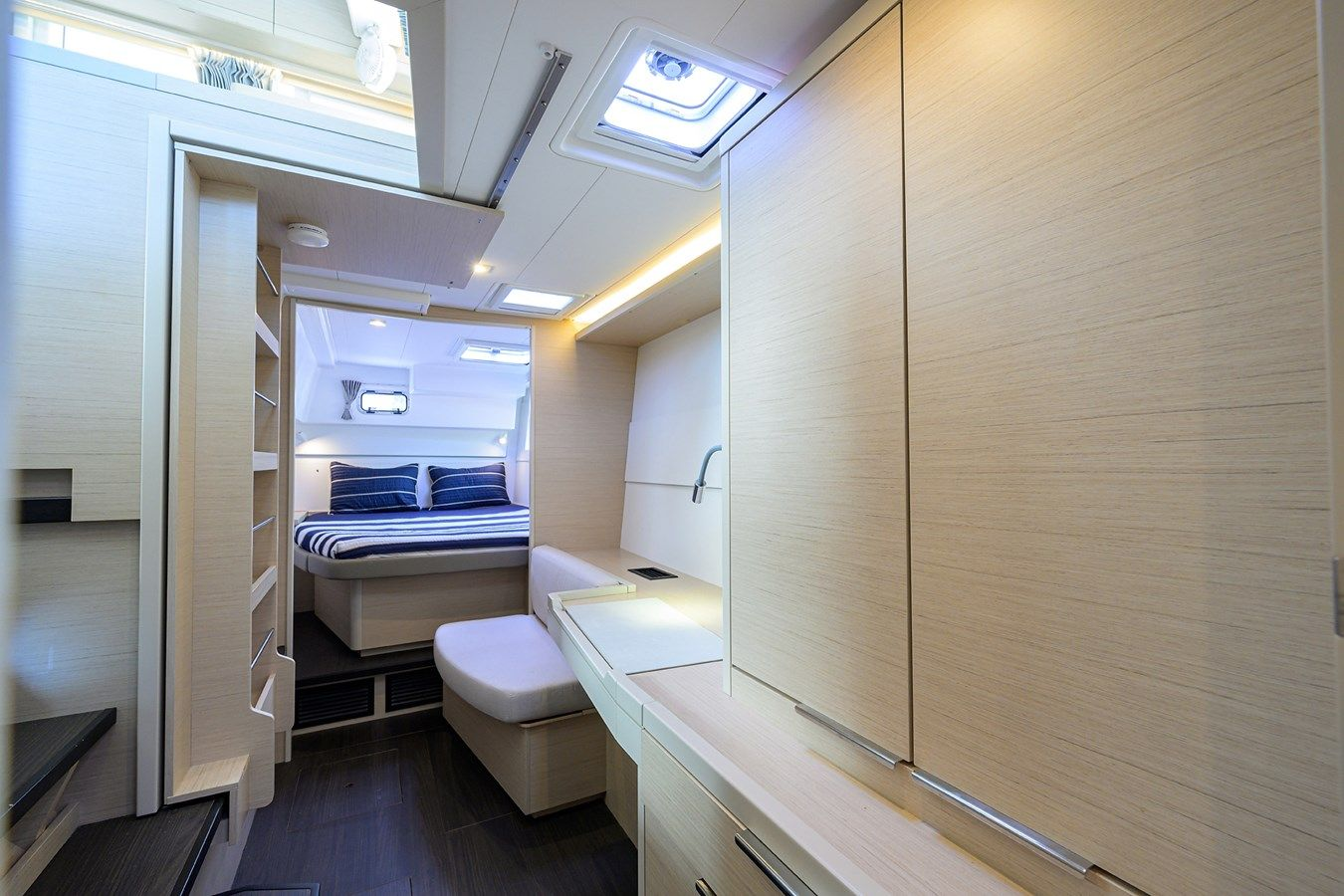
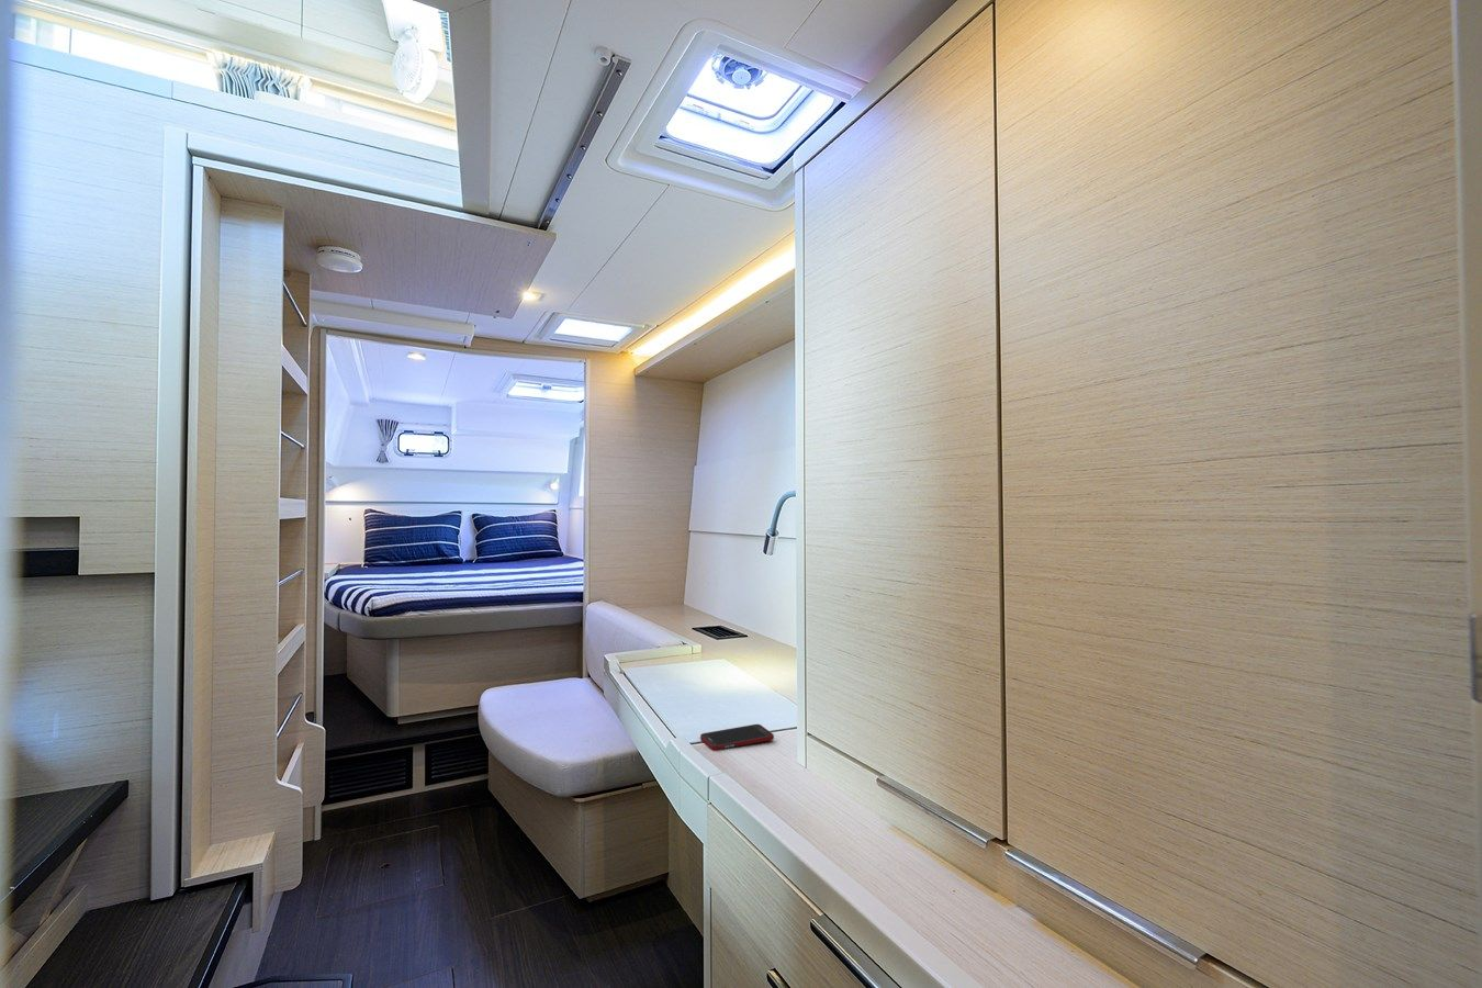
+ cell phone (737, 737)
